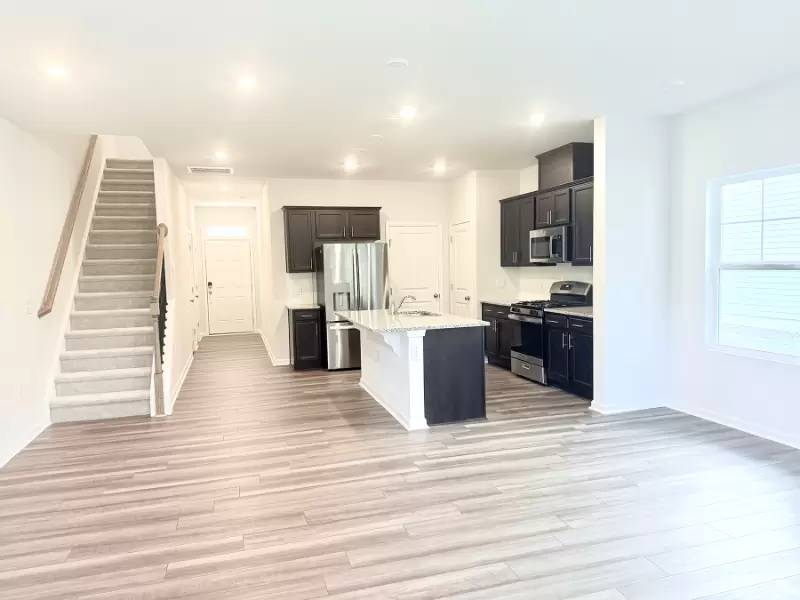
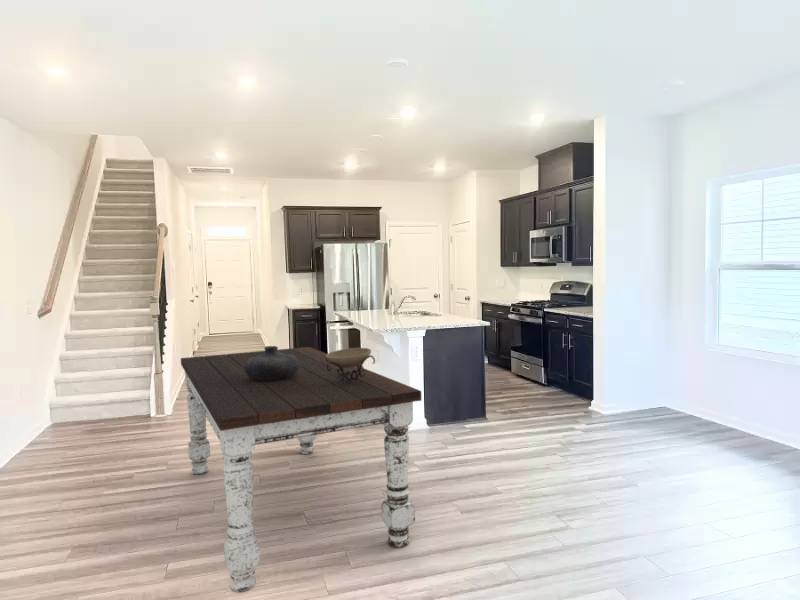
+ dining table (281, 437)
+ vase (272, 361)
+ decorative bowl (351, 366)
